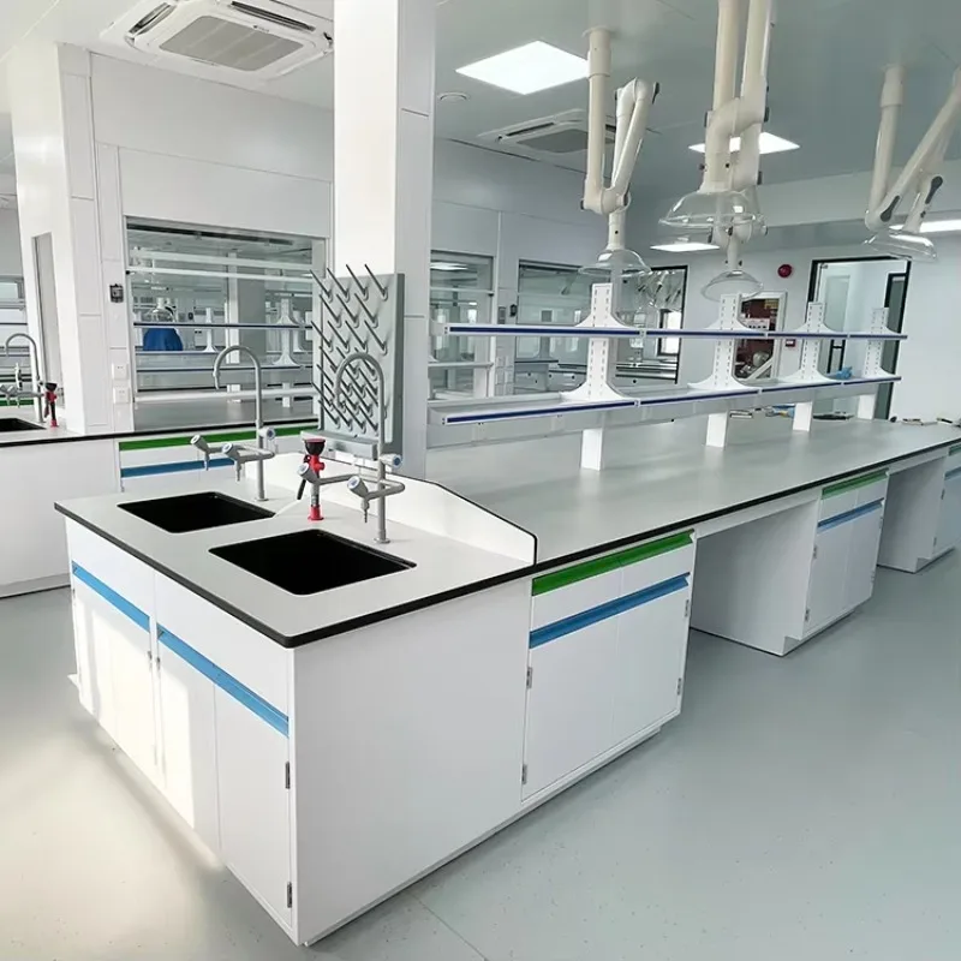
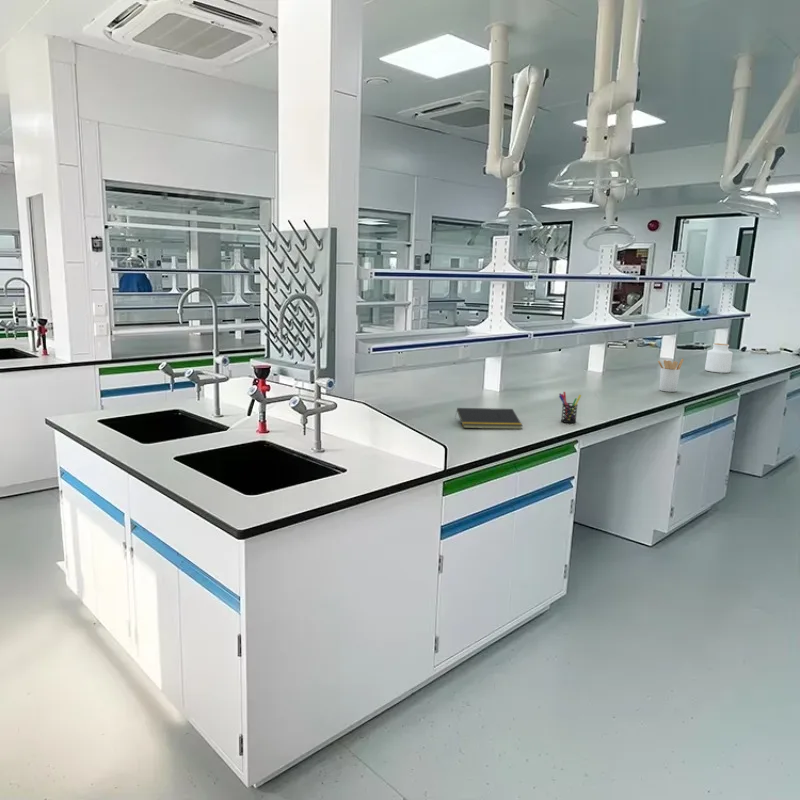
+ pen holder (569, 406)
+ utensil holder (669, 374)
+ jar (719, 357)
+ notepad (488, 418)
